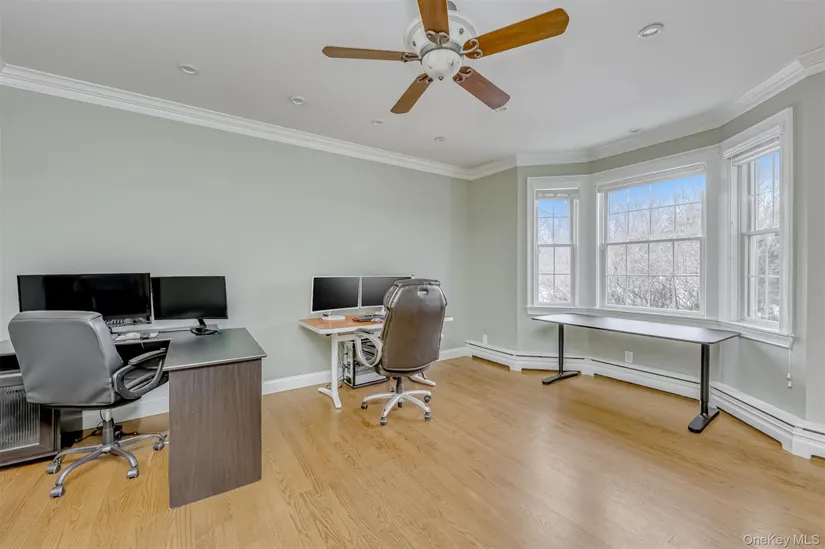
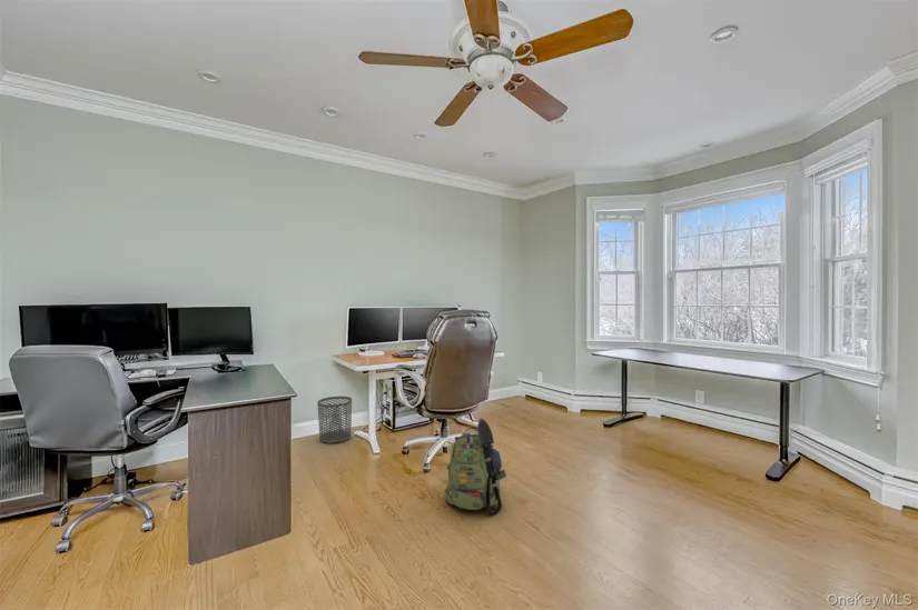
+ waste bin (335, 419)
+ backpack (477, 457)
